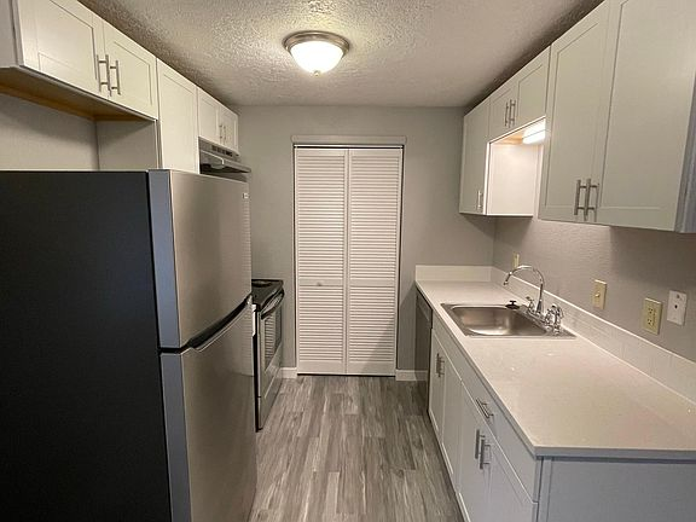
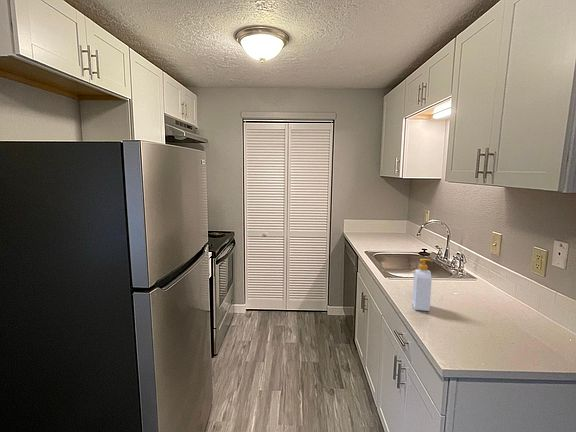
+ soap bottle (423, 283)
